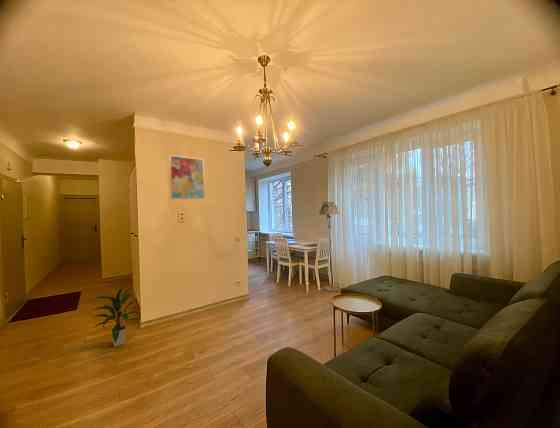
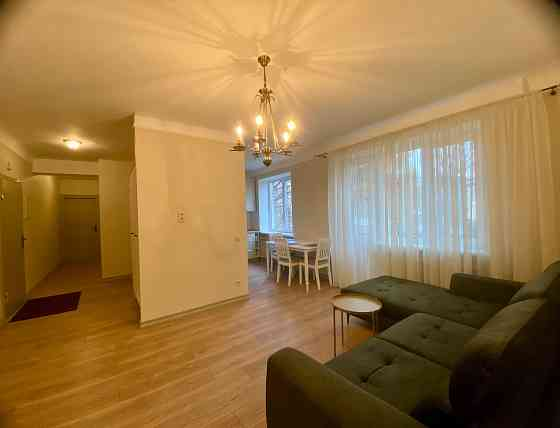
- wall art (187, 178)
- indoor plant (116, 316)
- floor lamp (330, 245)
